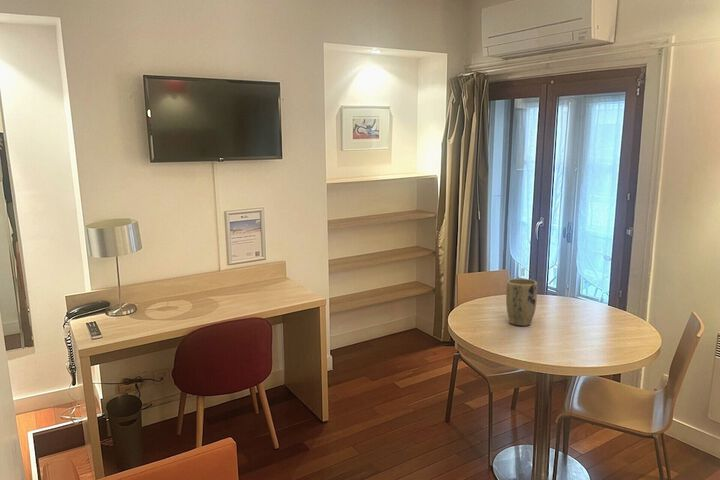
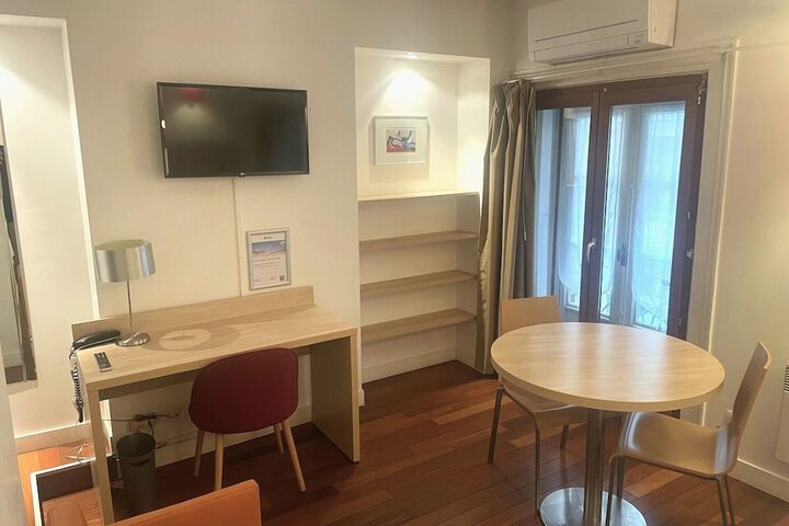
- plant pot (521, 302)
